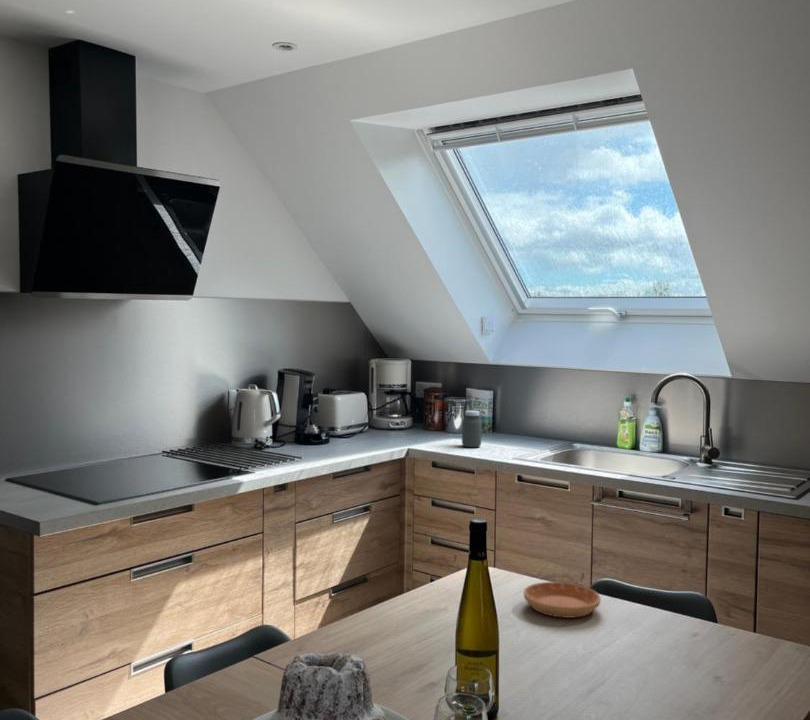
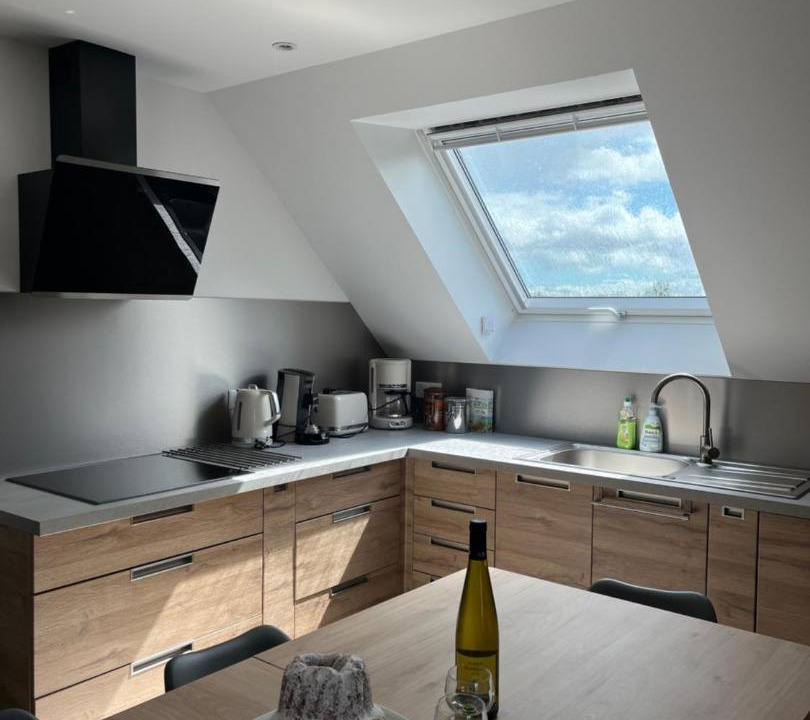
- jar (471, 428)
- saucer (561, 600)
